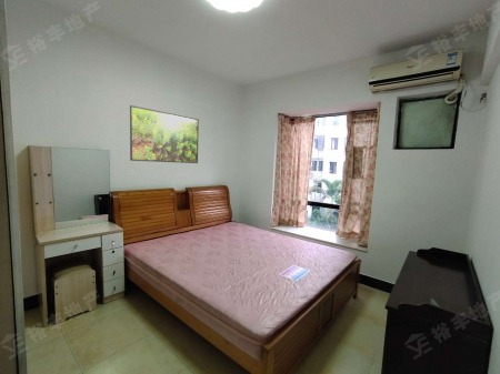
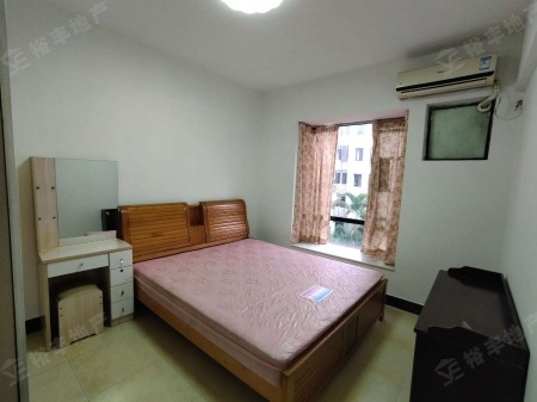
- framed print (168, 138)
